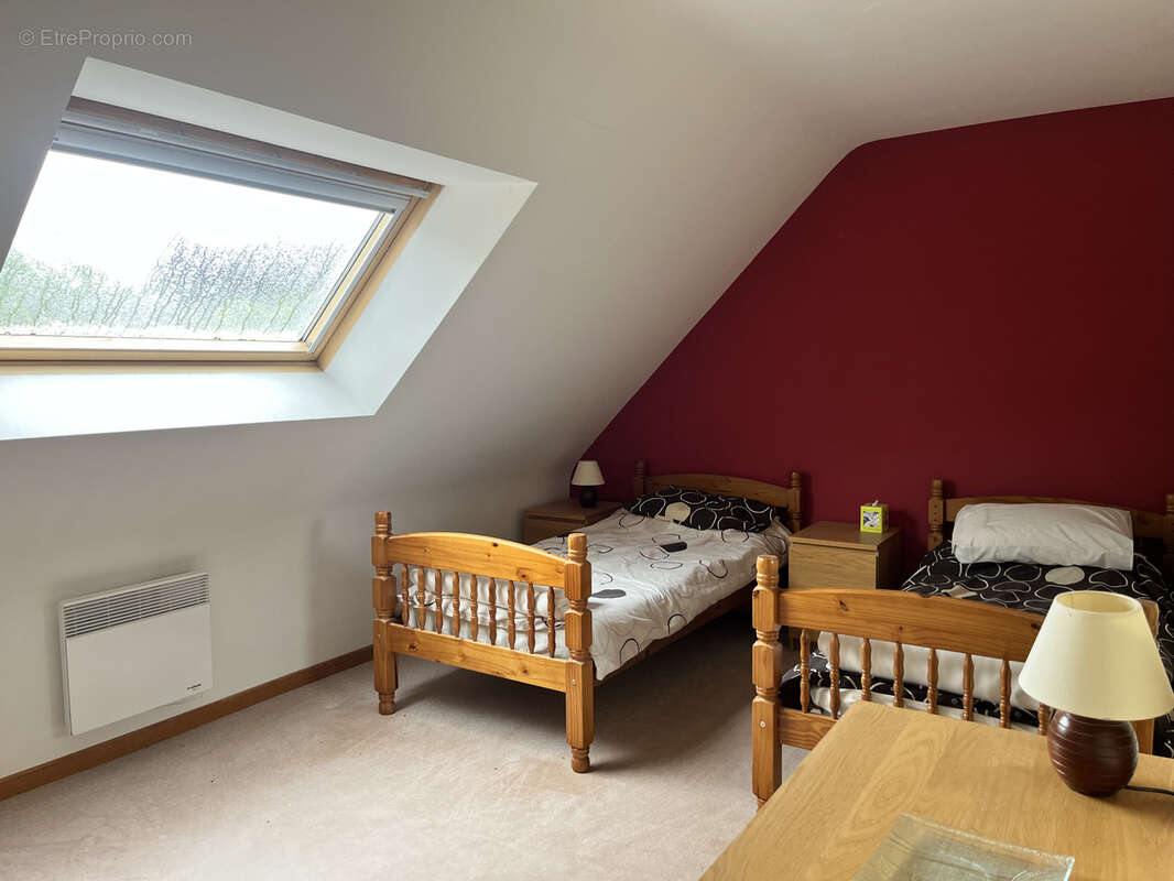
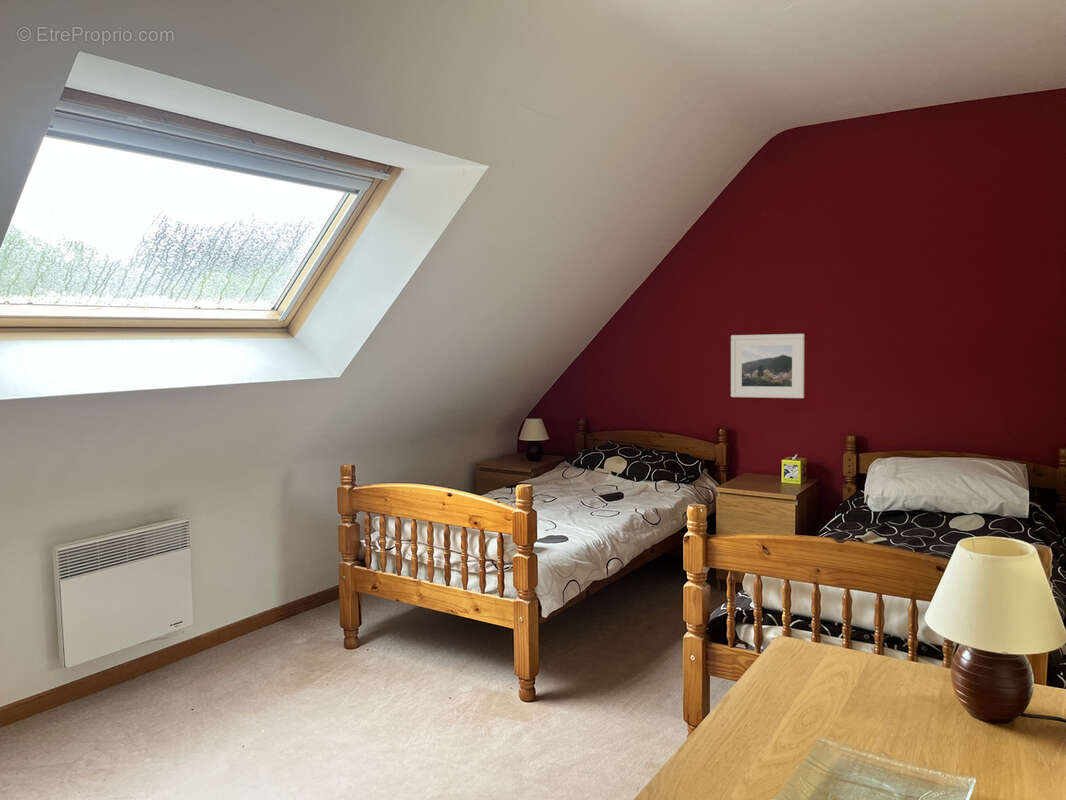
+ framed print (766, 366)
